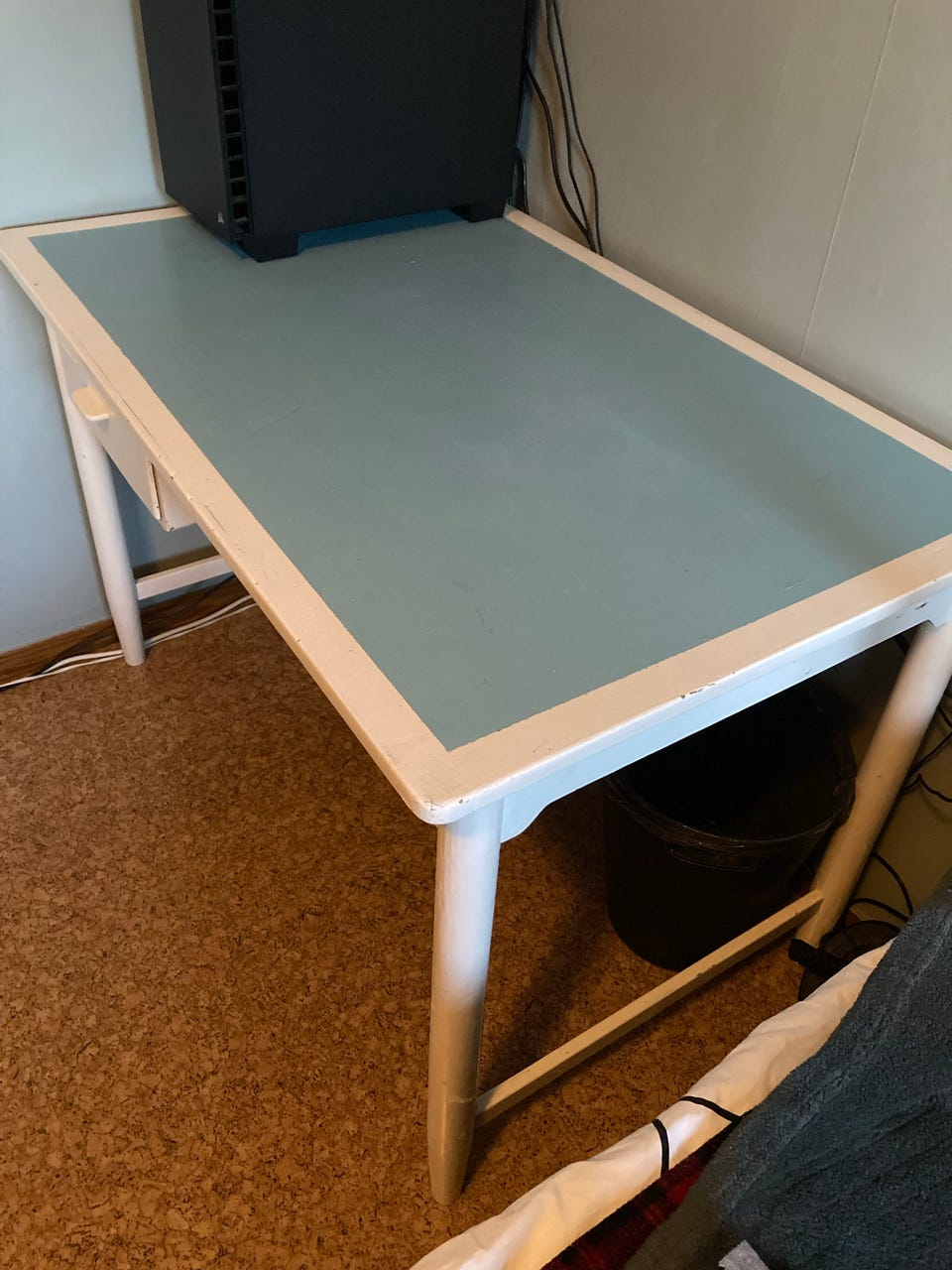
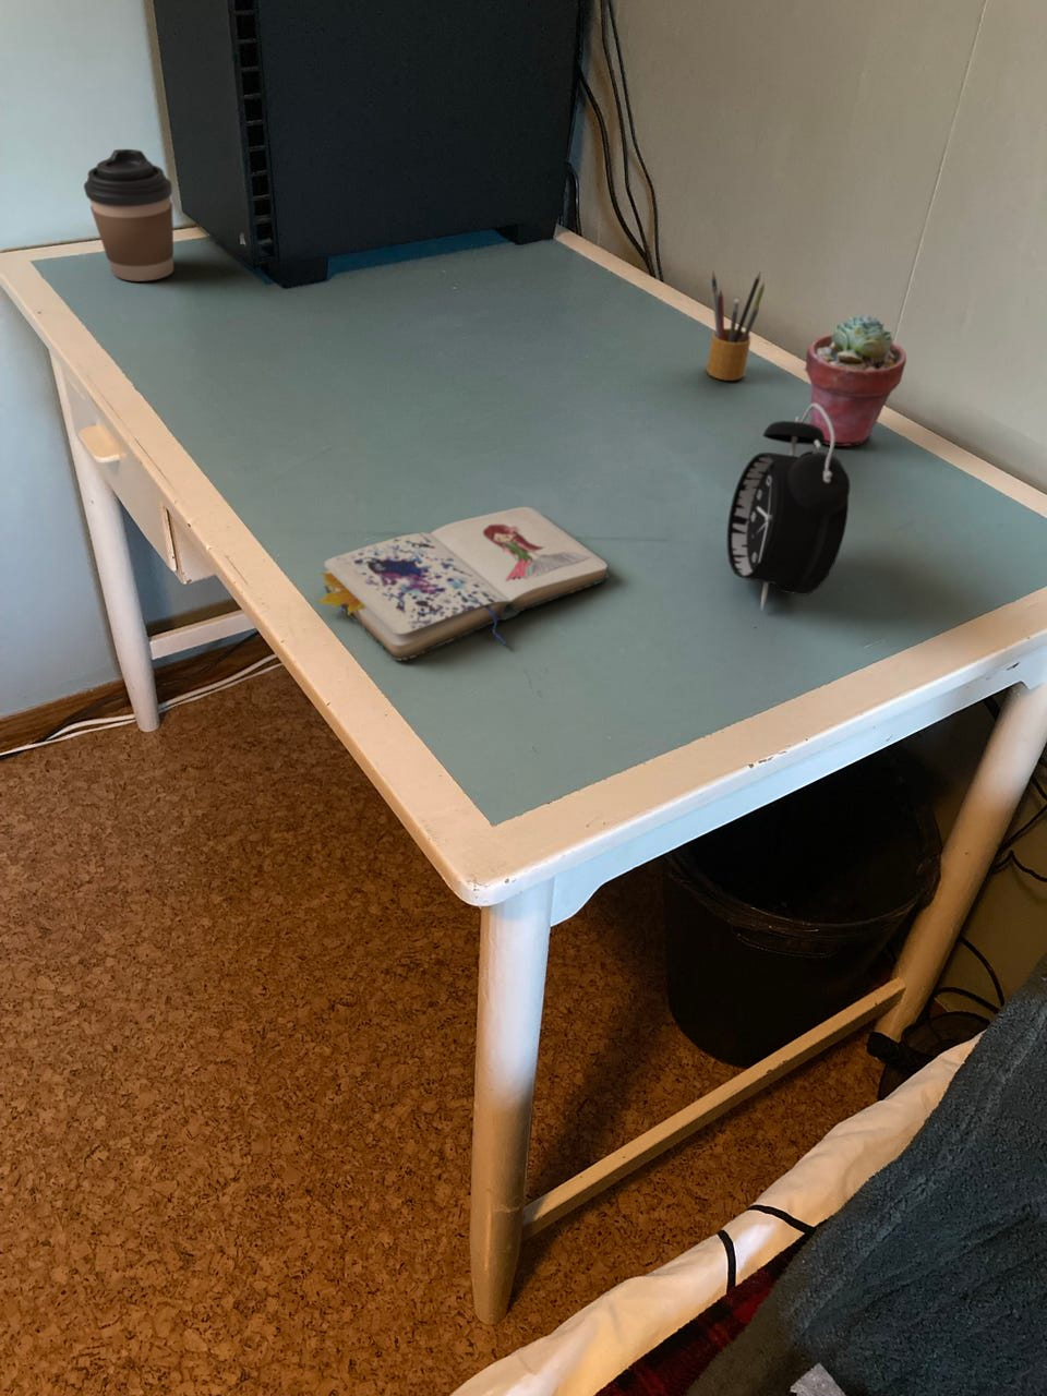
+ coffee cup (133, 214)
+ pencil box (732, 325)
+ potted succulent (851, 375)
+ alarm clock (786, 501)
+ paperback book (456, 578)
